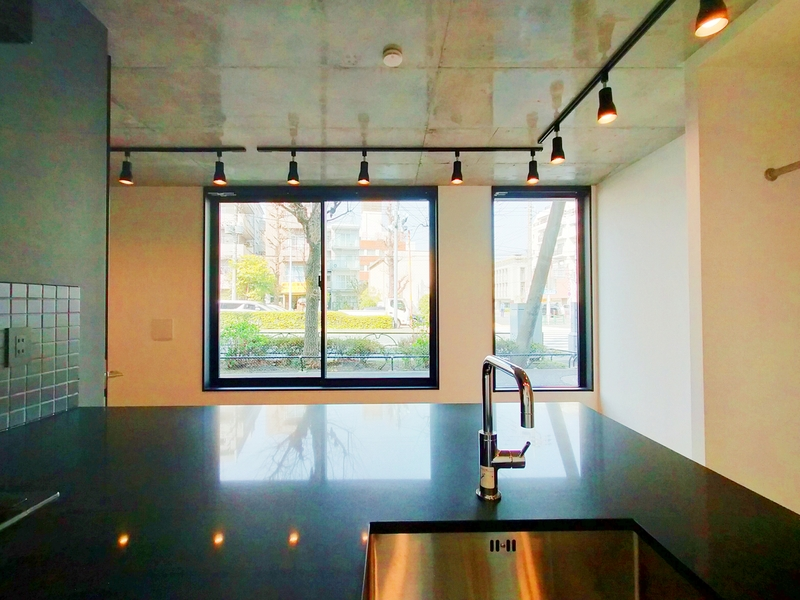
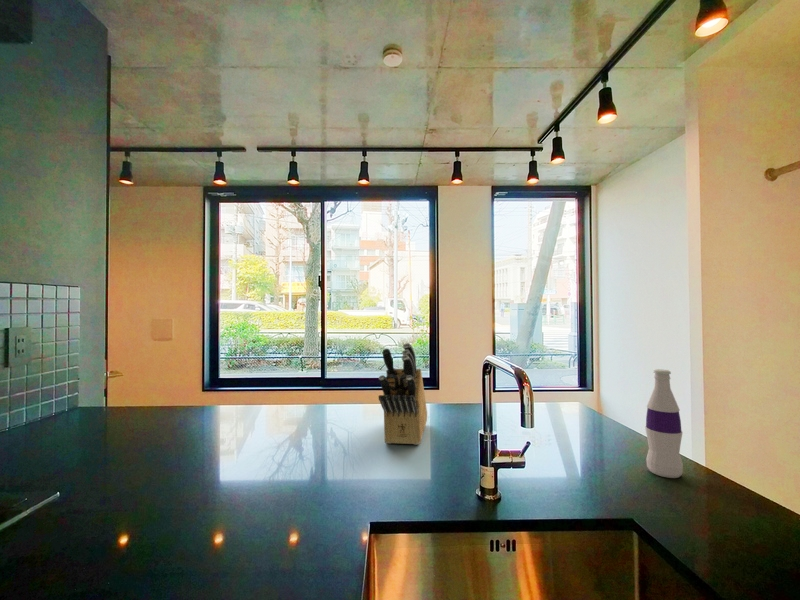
+ knife block (405, 387)
+ bottle (663, 421)
